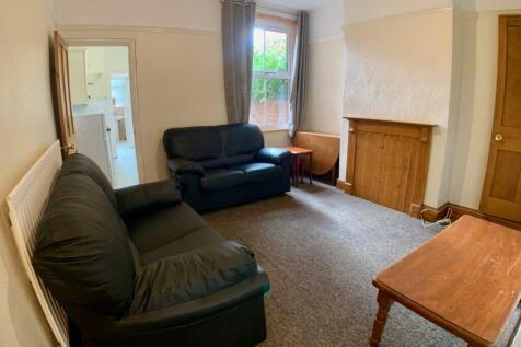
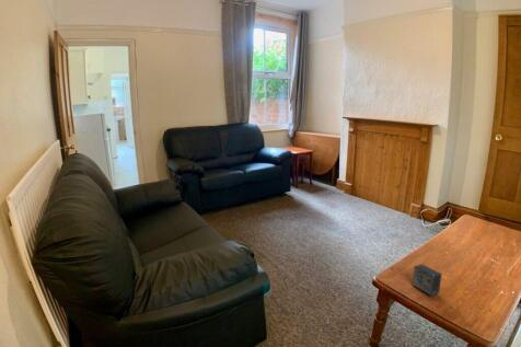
+ small box (426, 279)
